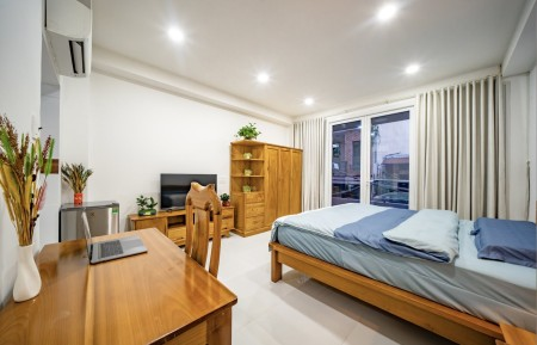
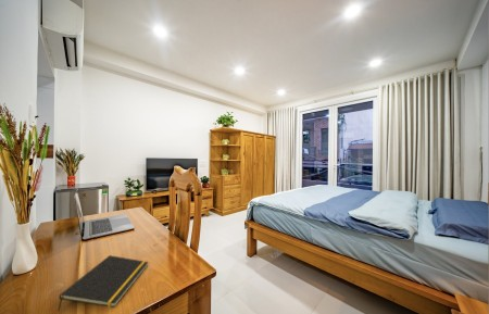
+ notepad (111, 277)
